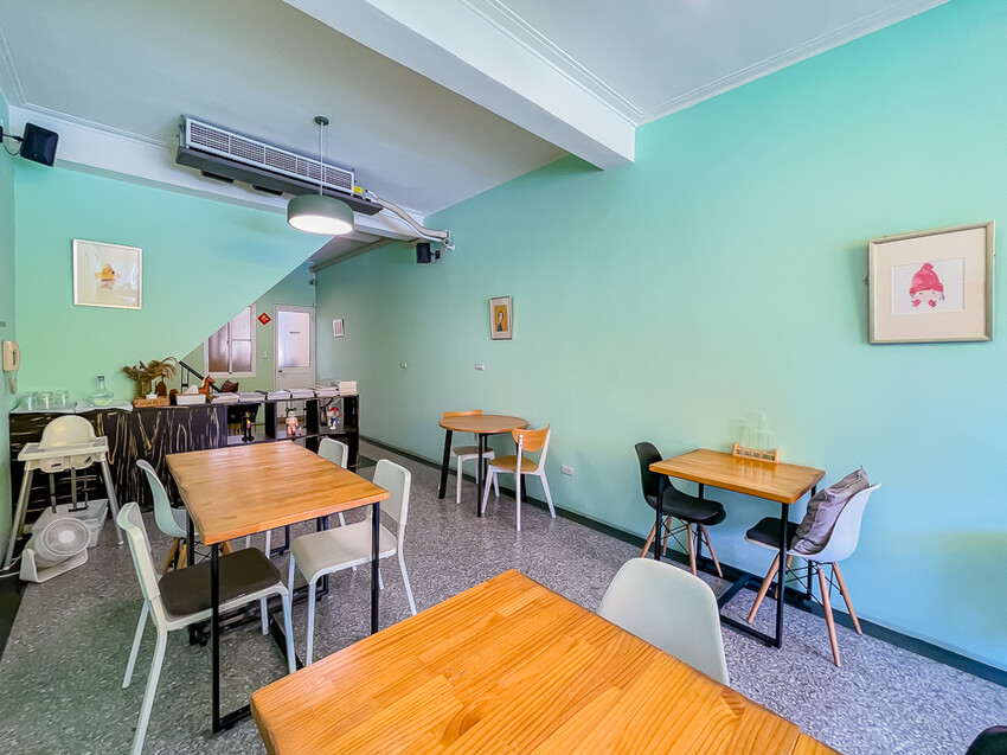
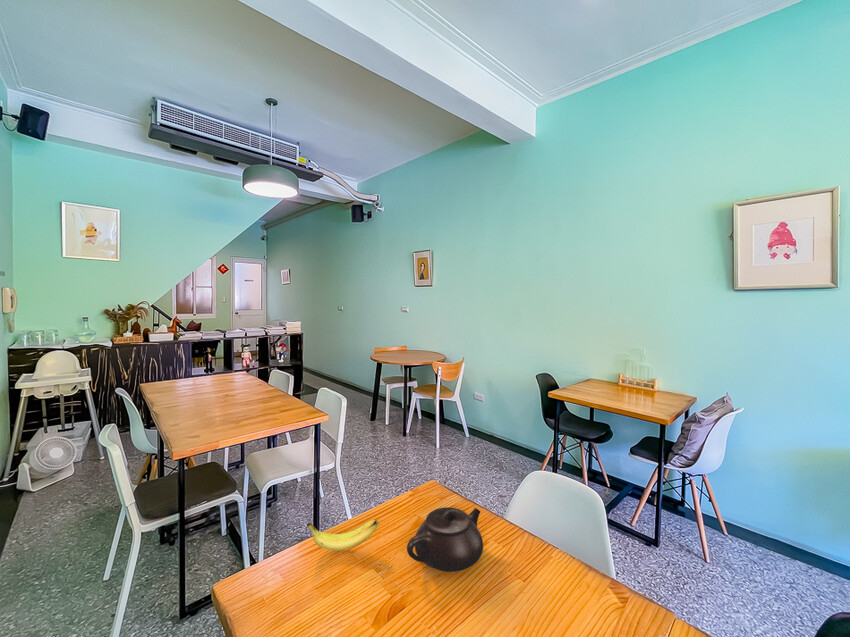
+ teapot (446, 532)
+ banana (343, 534)
